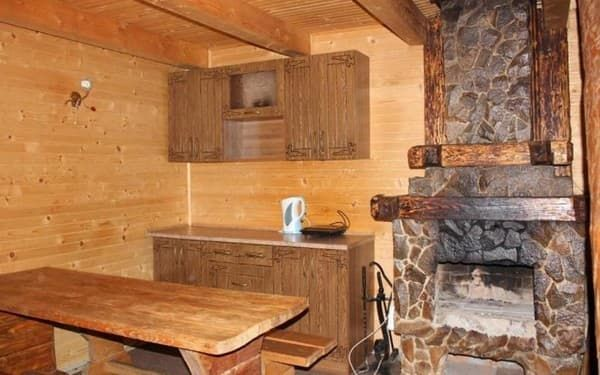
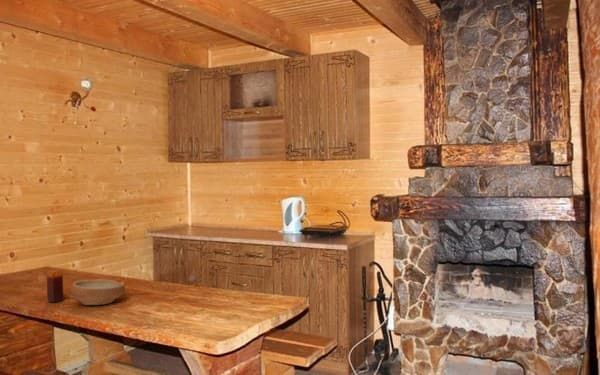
+ bowl (98, 291)
+ candle (55, 285)
